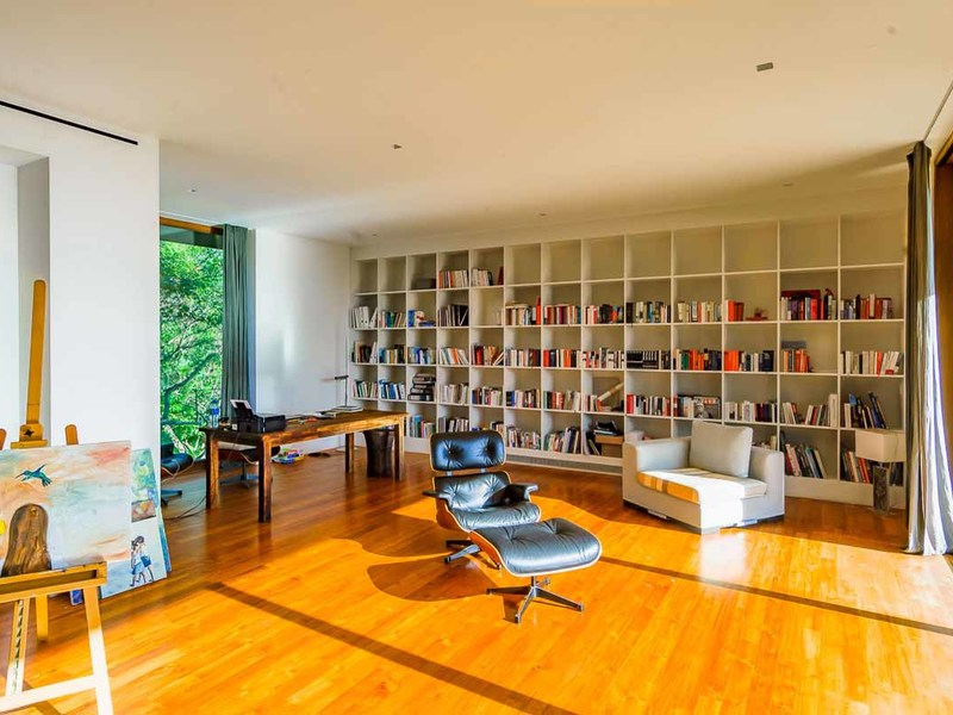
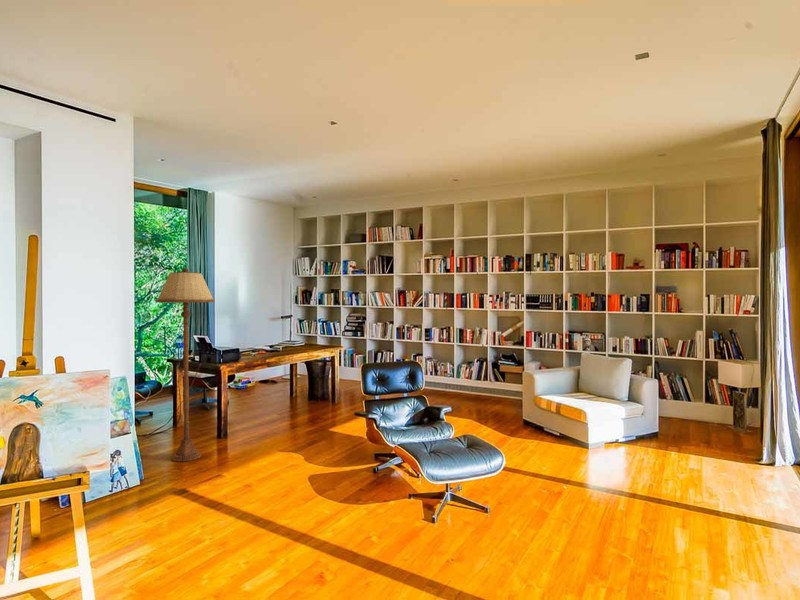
+ floor lamp (186, 362)
